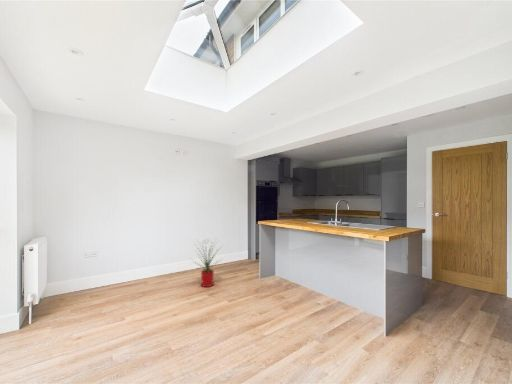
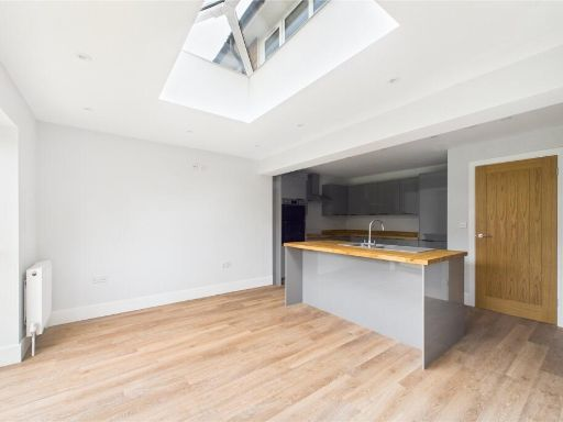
- house plant (207, 262)
